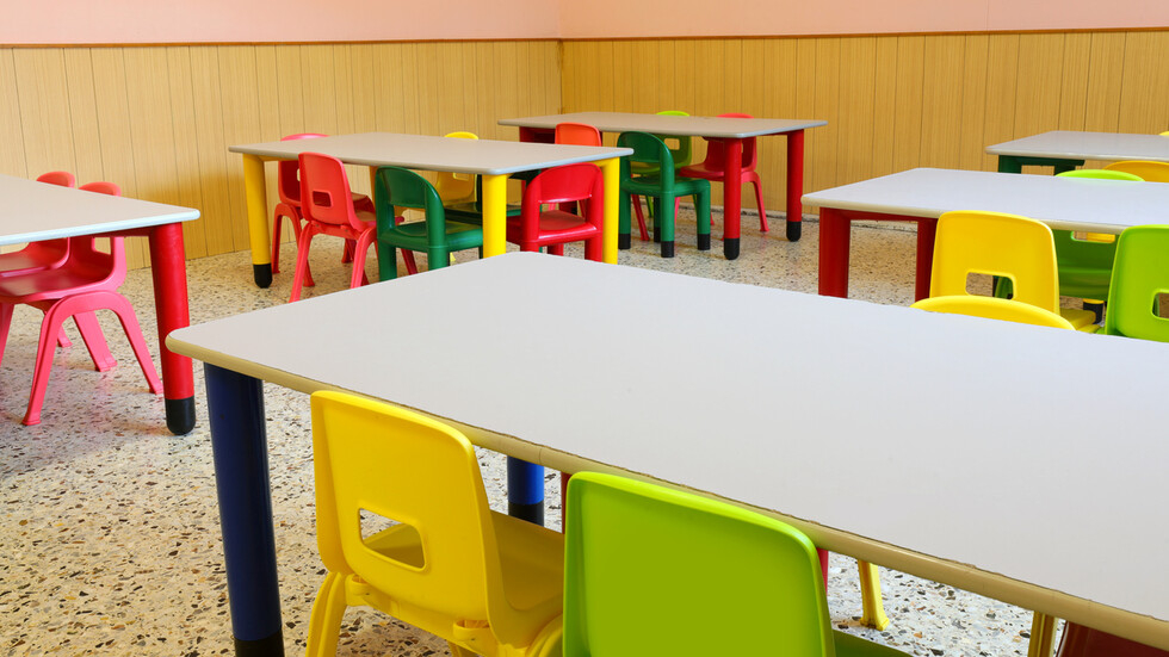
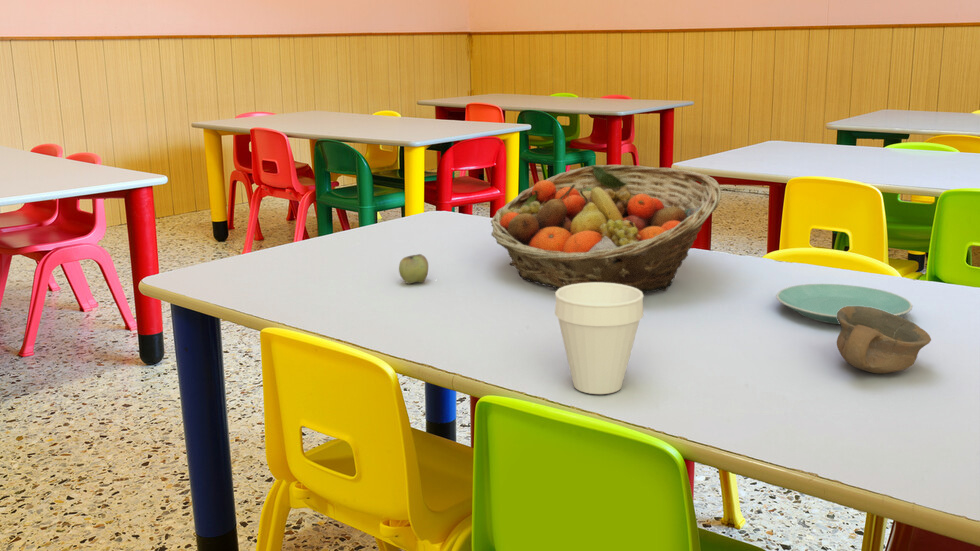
+ cup (878, 345)
+ fruit basket (601, 225)
+ plate (842, 305)
+ apple (416, 267)
+ cup (598, 339)
